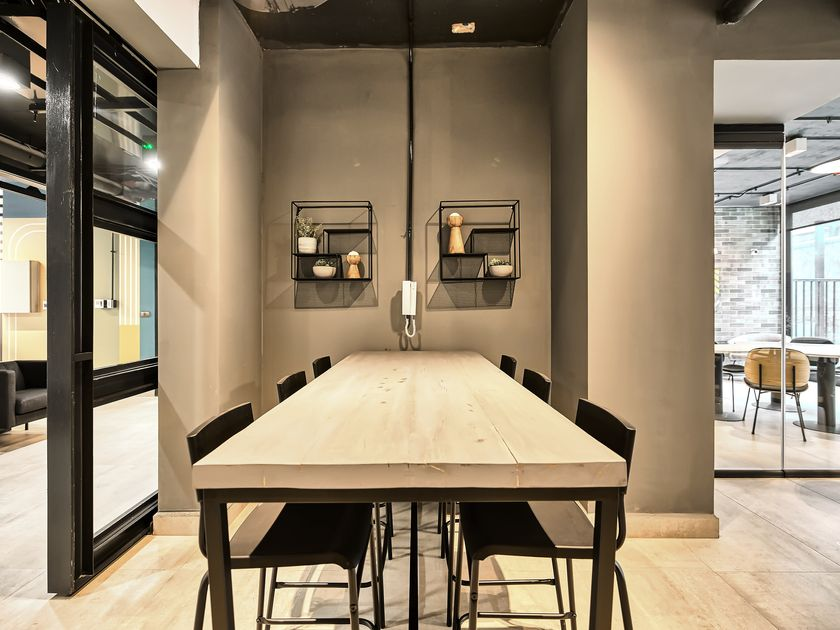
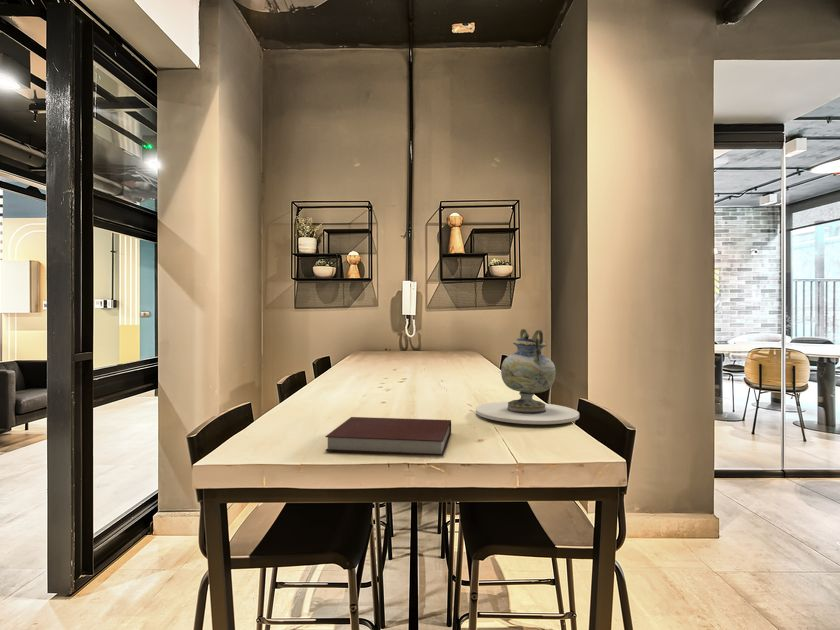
+ notebook (392, 434)
+ decorative vase (526, 371)
